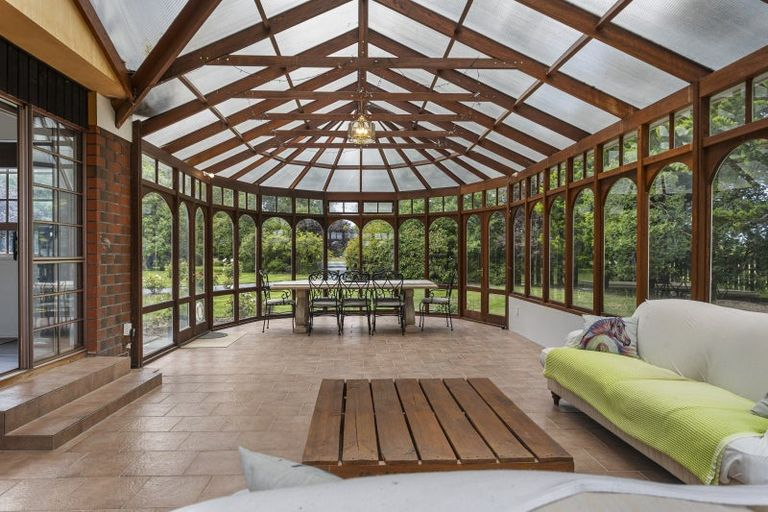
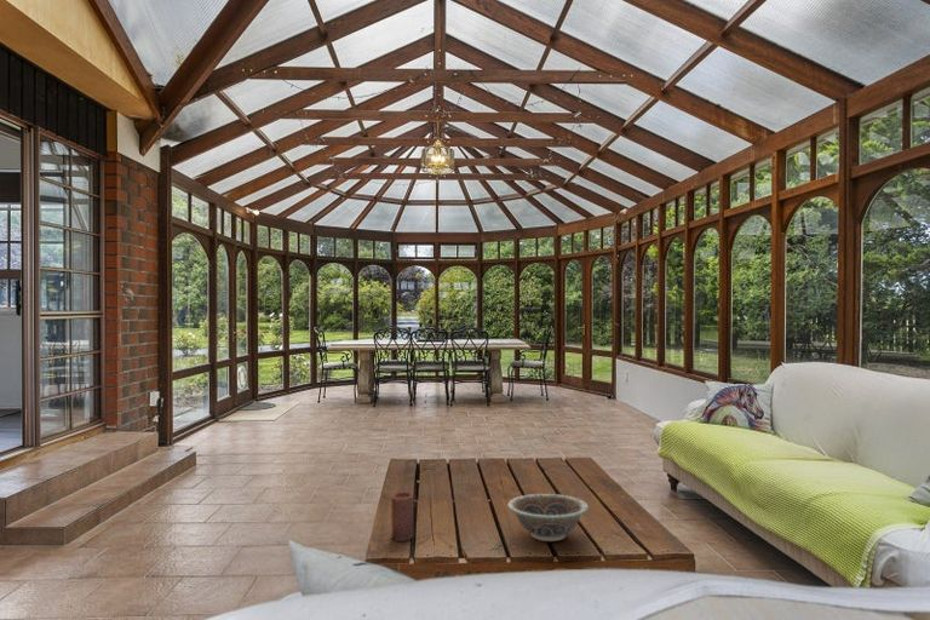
+ candle (402, 516)
+ decorative bowl (547, 518)
